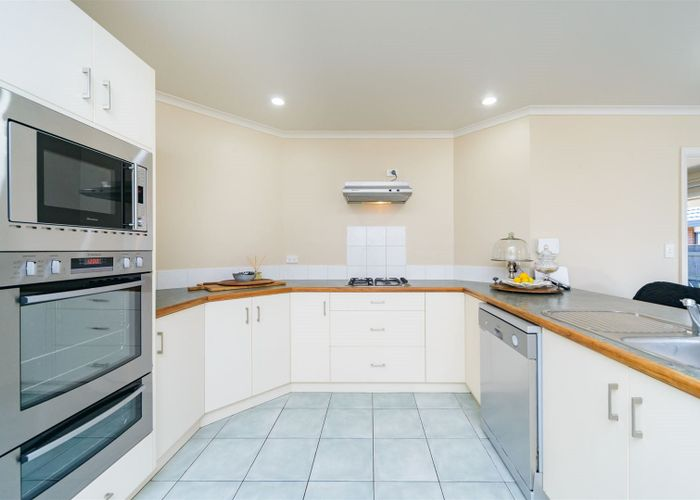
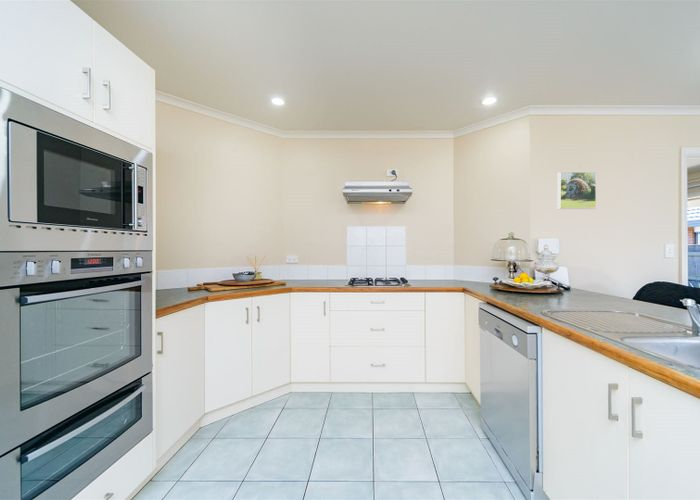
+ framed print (576, 190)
